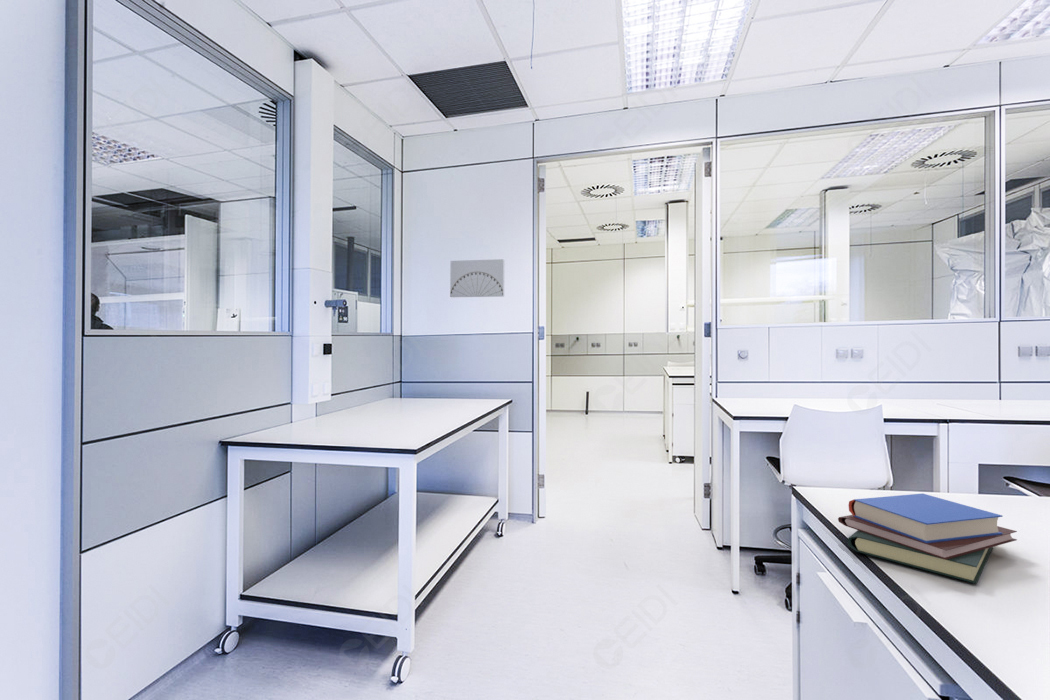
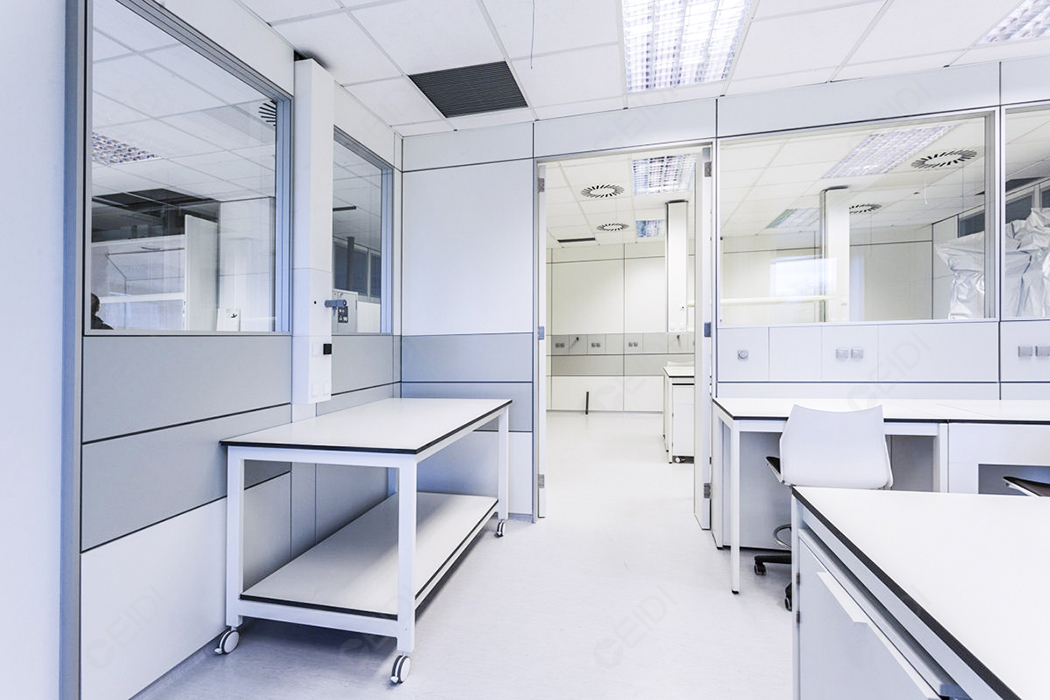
- book (923, 525)
- wall art (477, 278)
